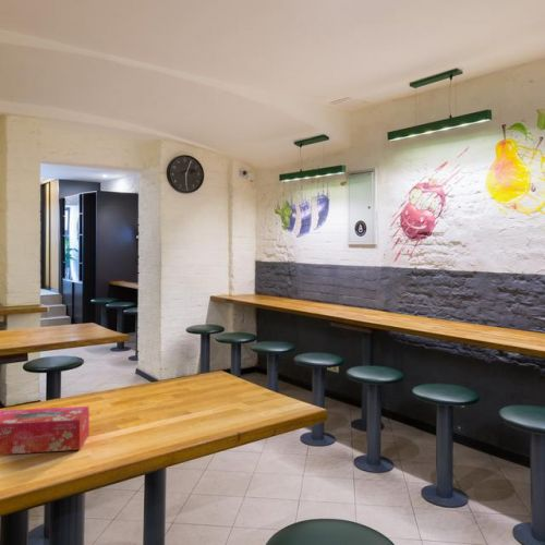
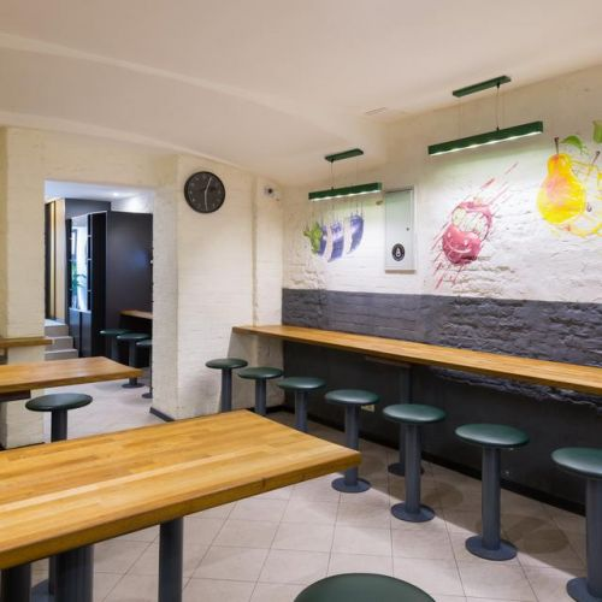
- tissue box (39, 429)
